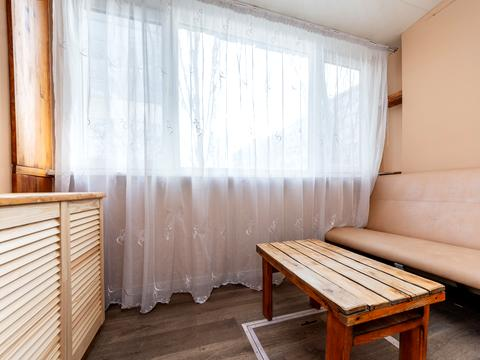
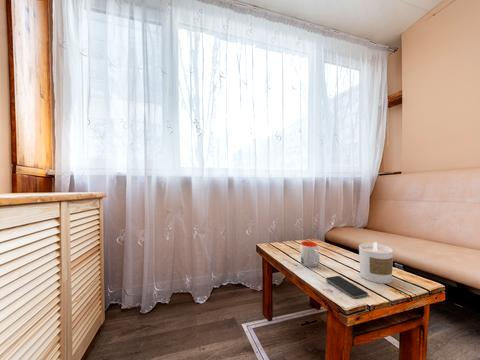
+ mug (311, 255)
+ candle (375, 259)
+ smartphone (345, 286)
